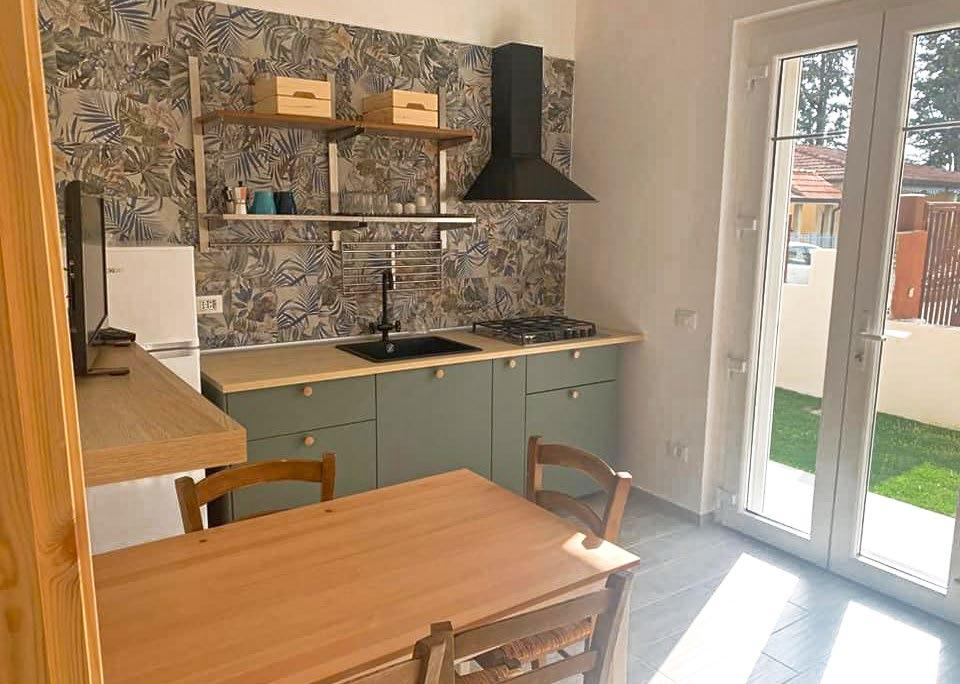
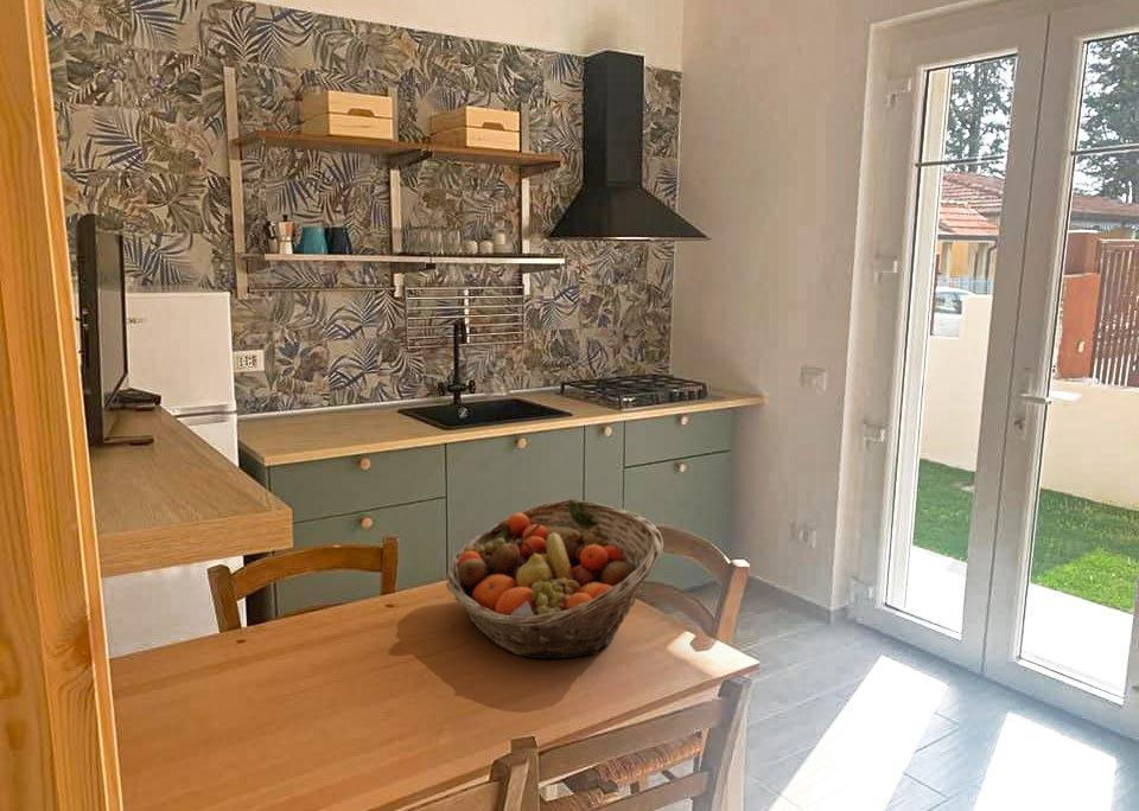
+ fruit basket (552, 573)
